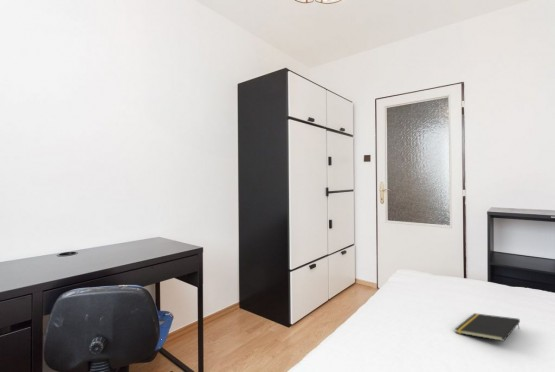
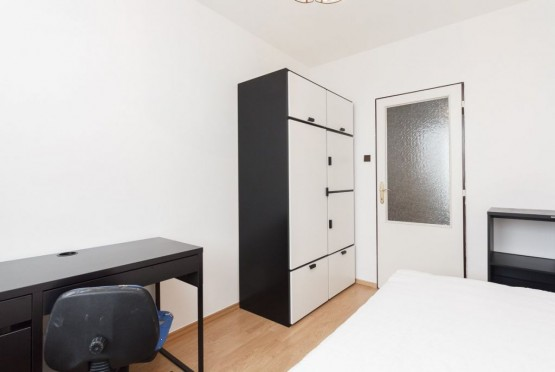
- notepad (487, 325)
